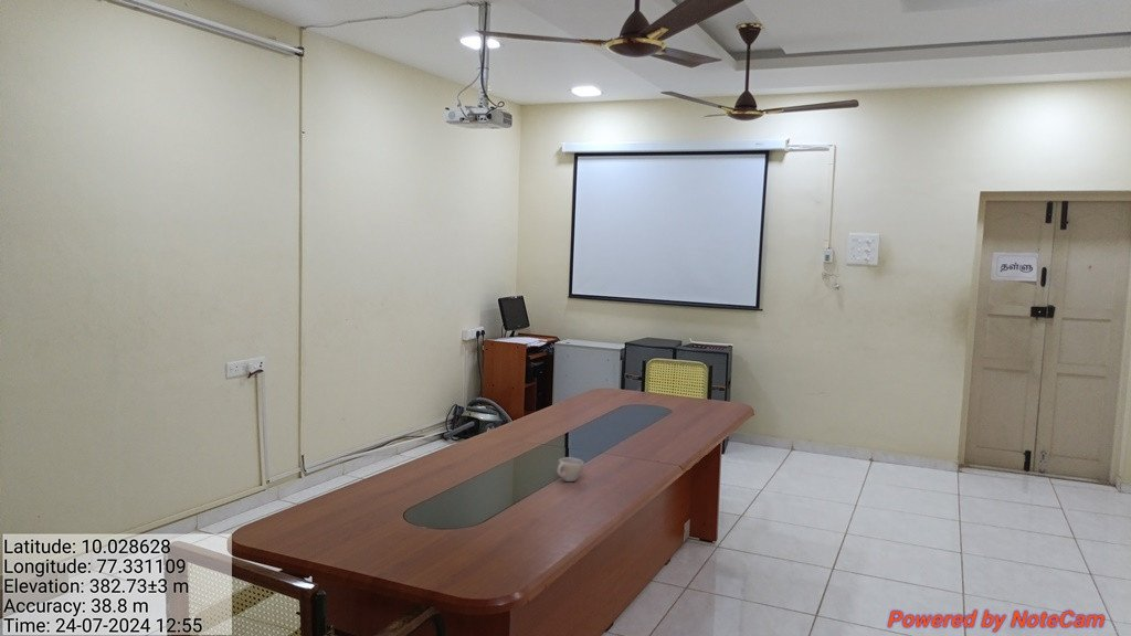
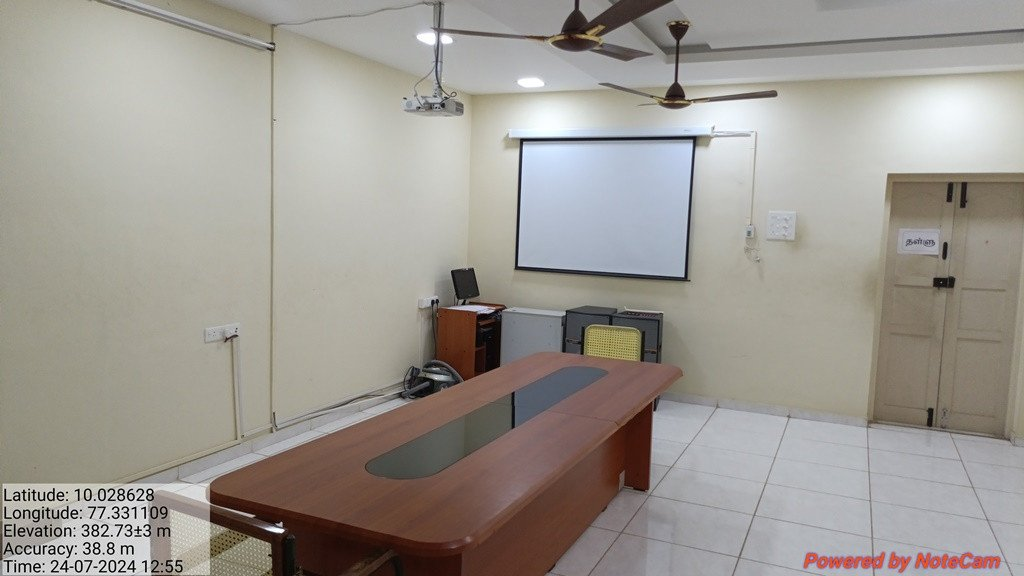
- cup (568, 470)
